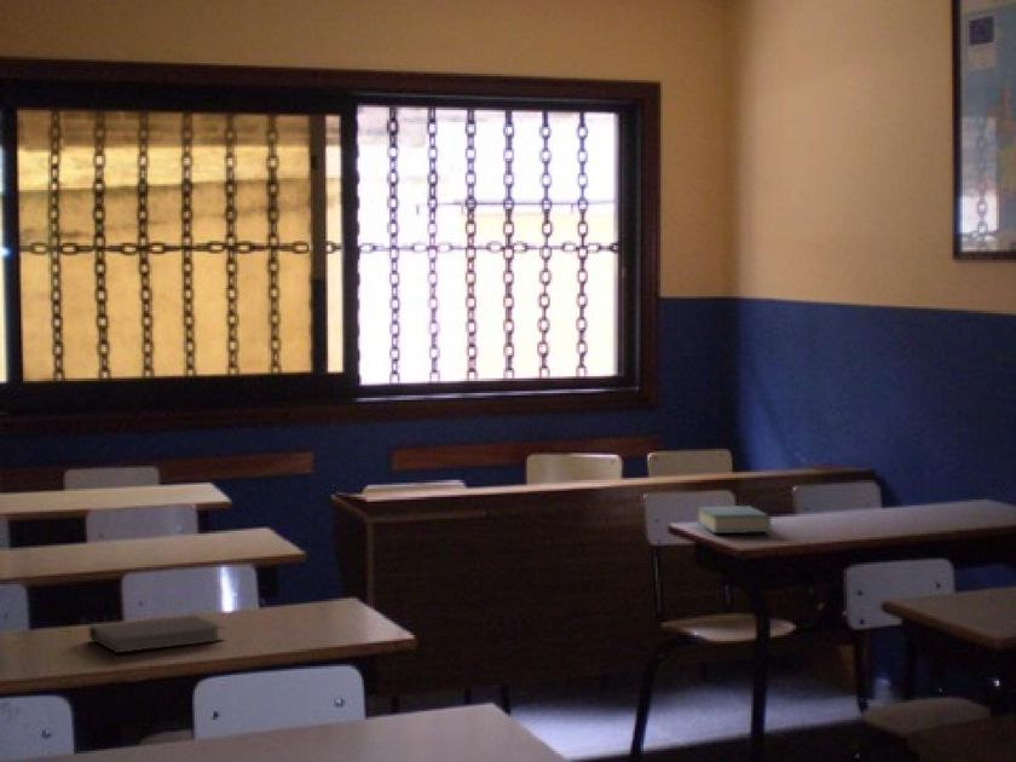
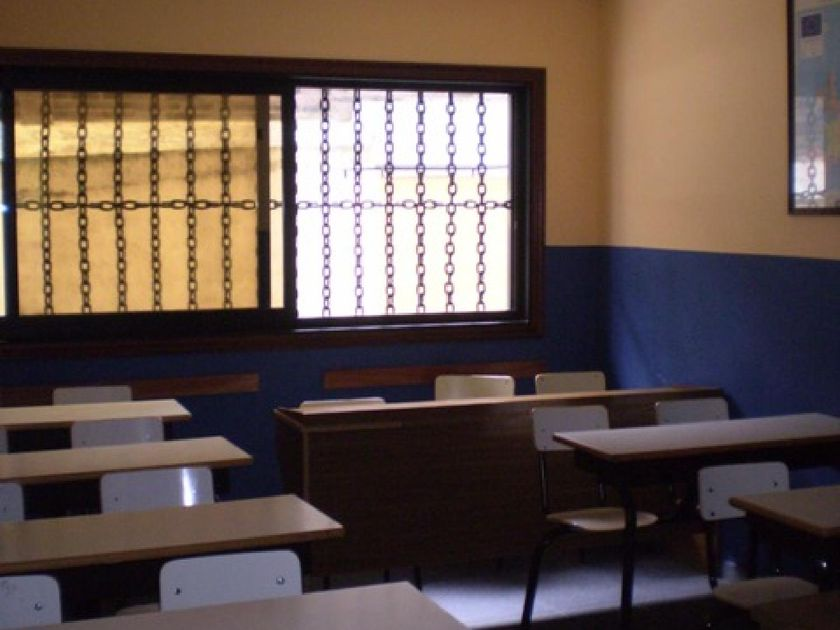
- notebook (156, 633)
- book (733, 519)
